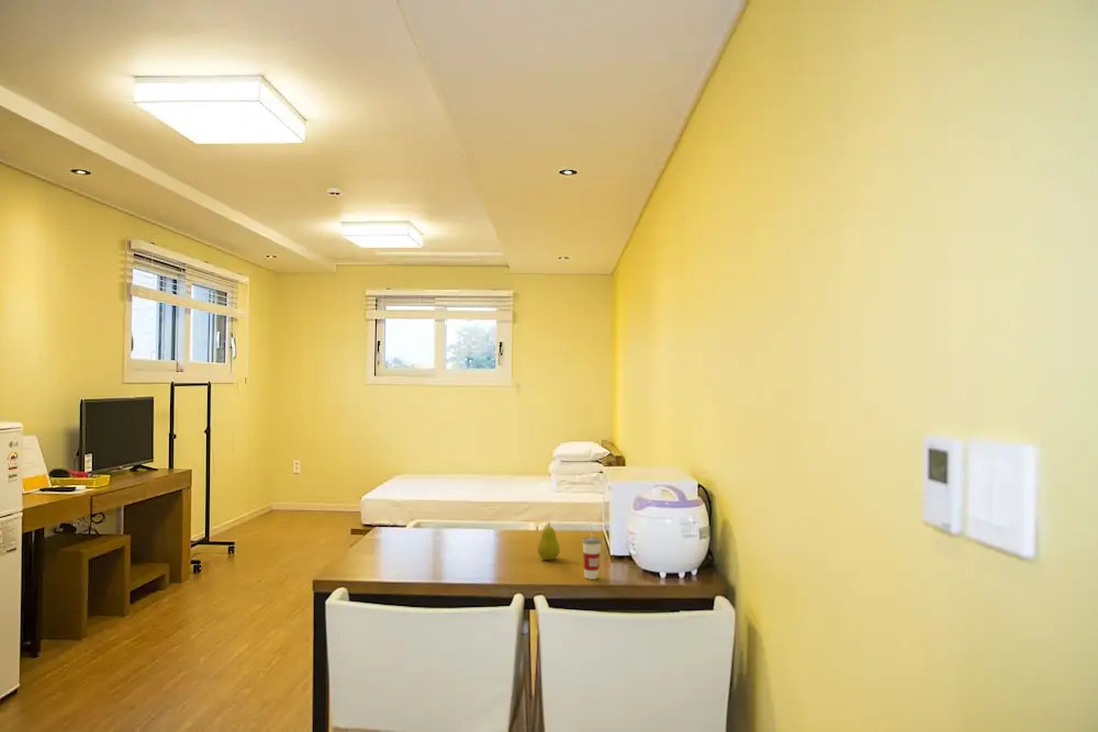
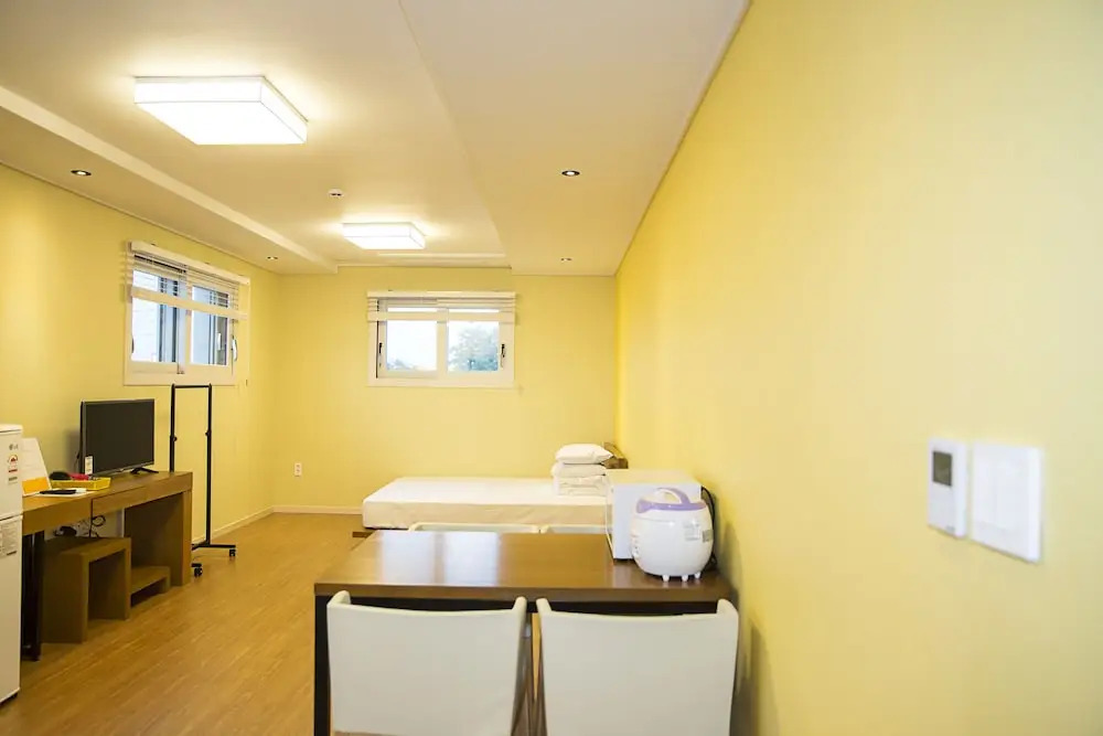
- fruit (548, 540)
- cup (591, 551)
